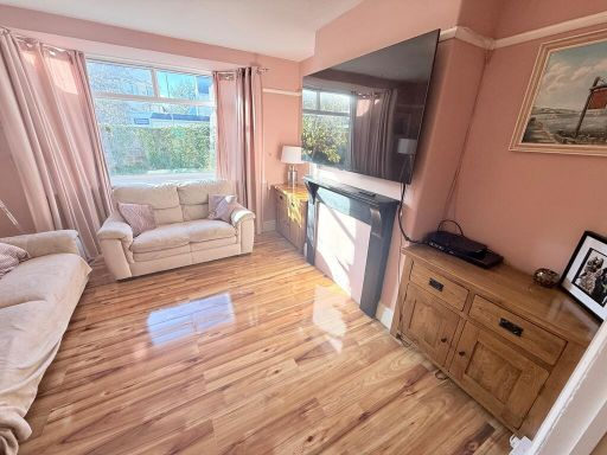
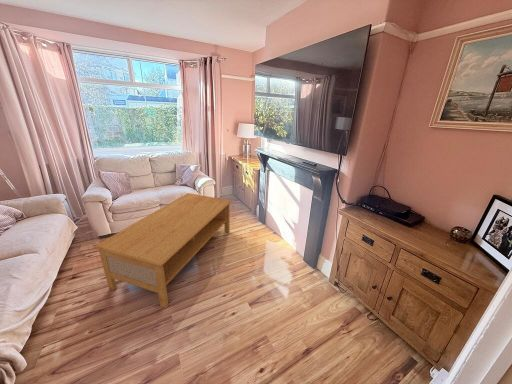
+ coffee table (179, 236)
